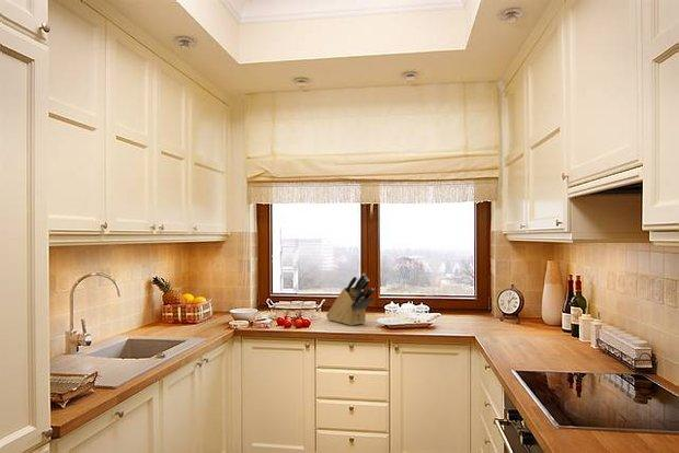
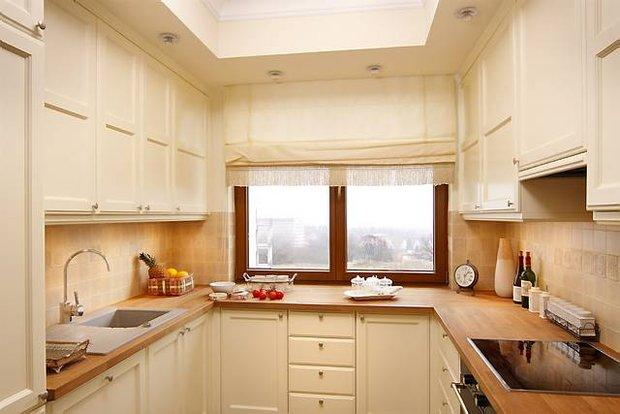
- knife block (349, 297)
